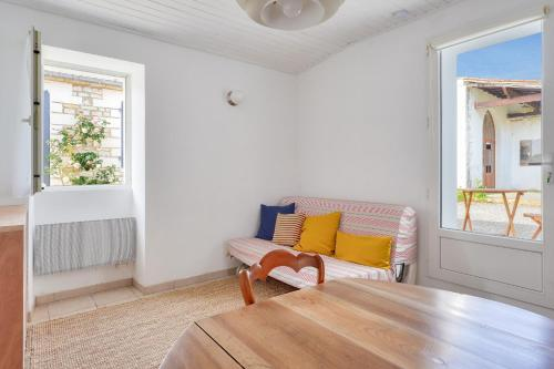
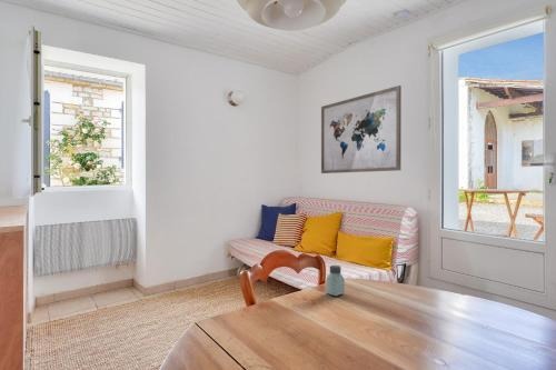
+ wall art (356, 134)
+ saltshaker (335, 279)
